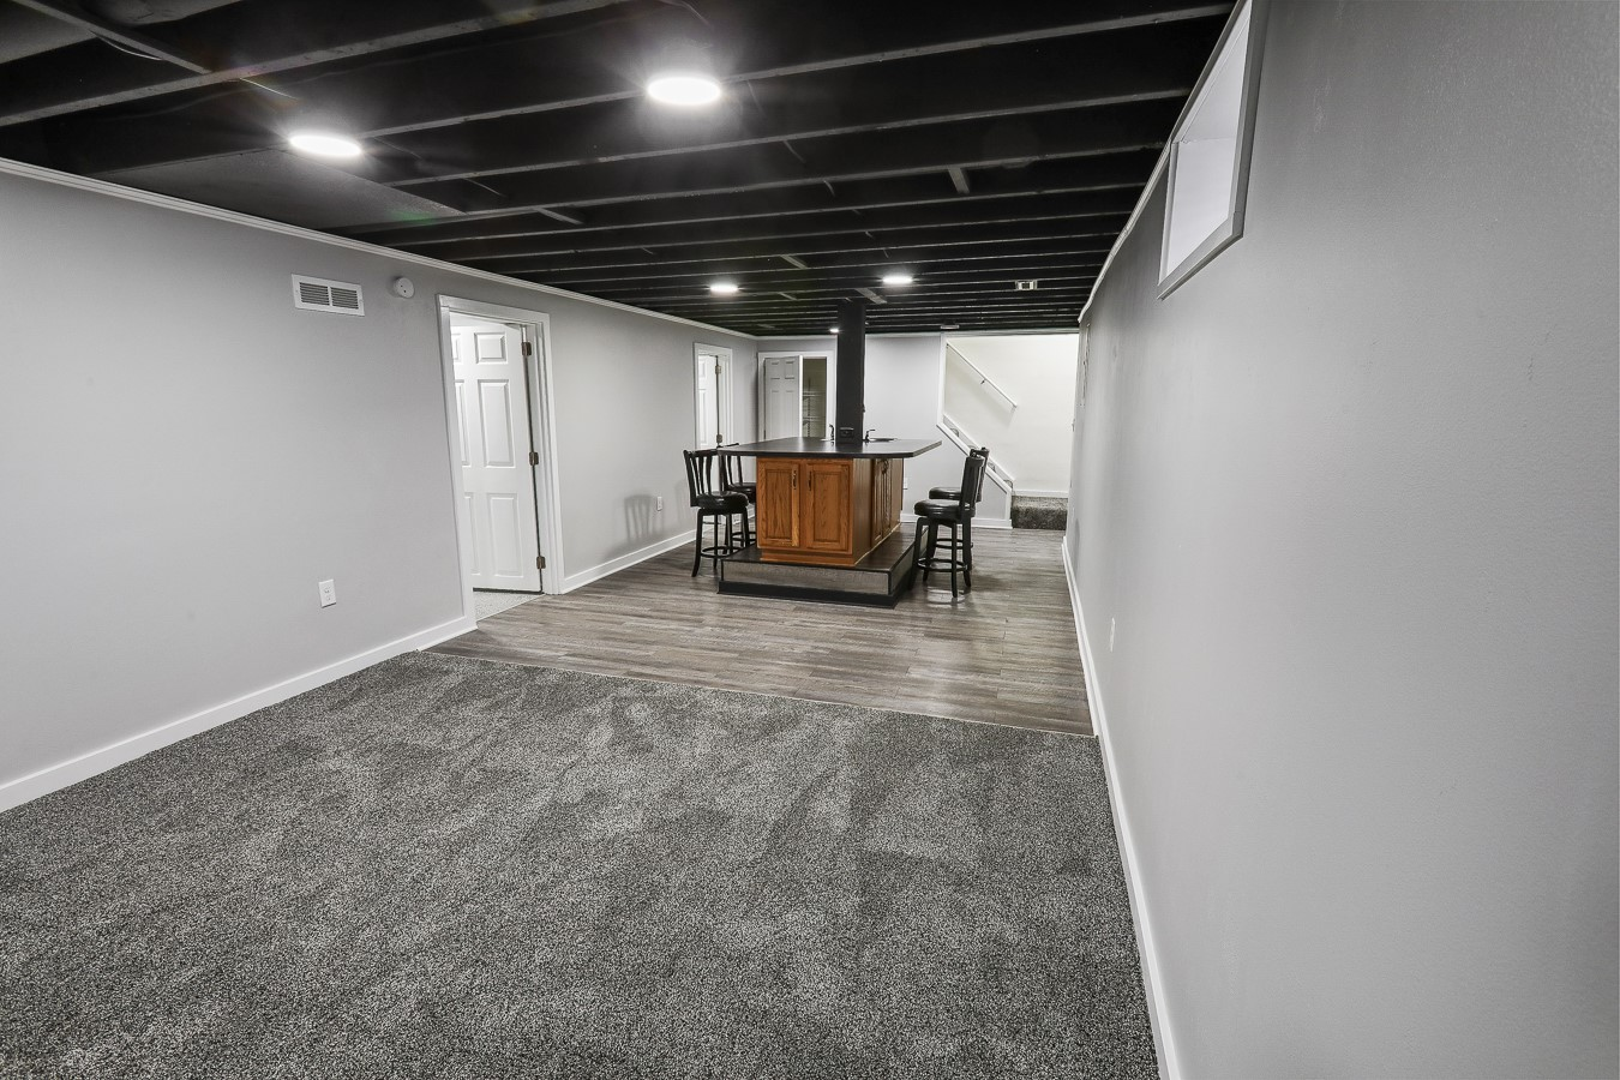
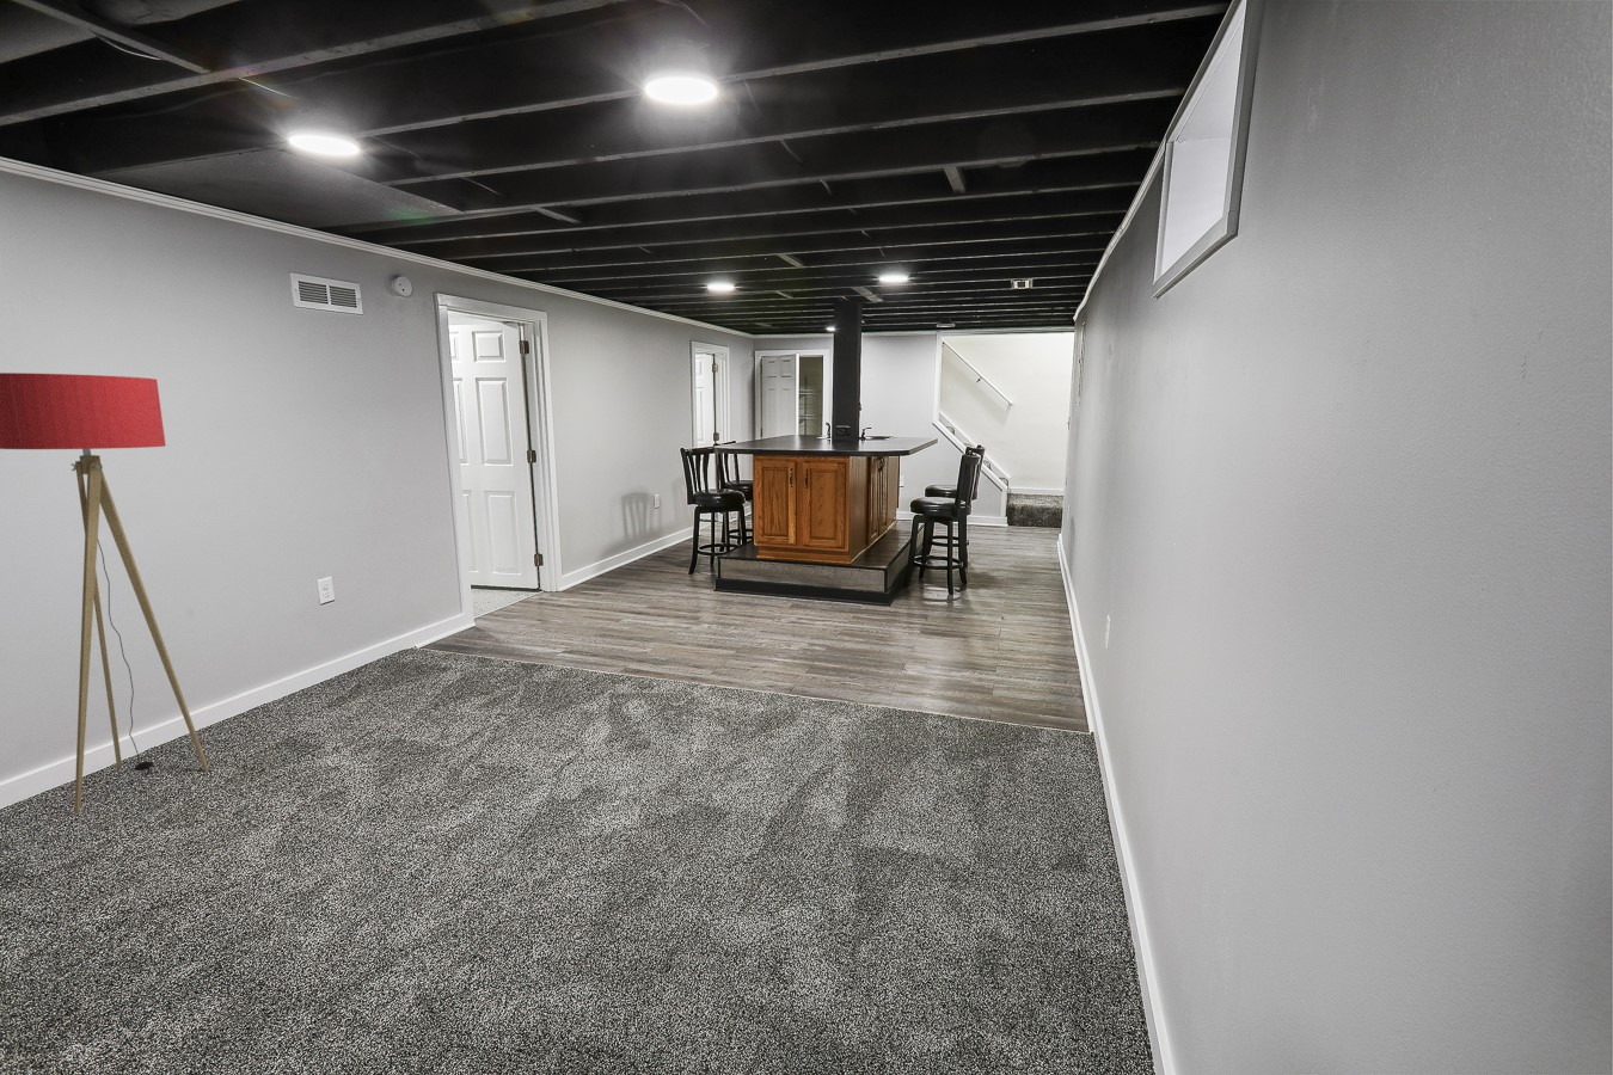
+ floor lamp (109, 589)
